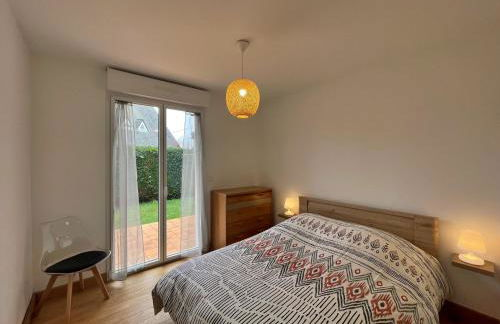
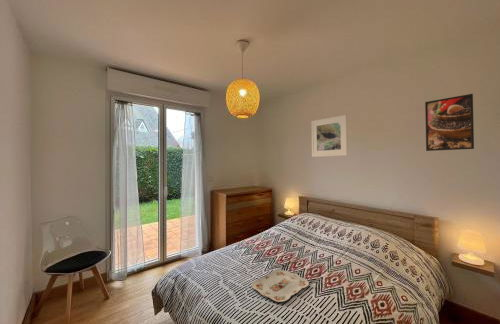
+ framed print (448, 124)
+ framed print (328, 137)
+ serving tray (280, 284)
